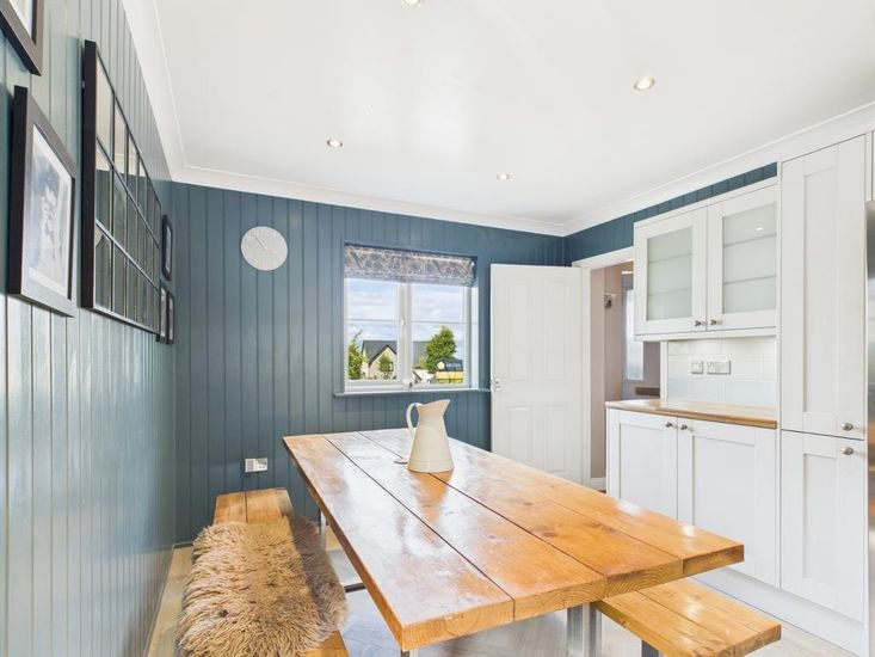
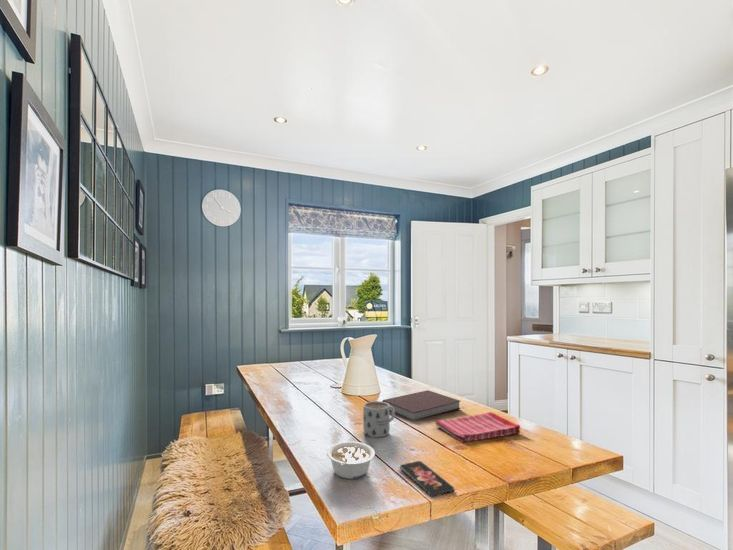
+ legume (351, 460)
+ smartphone (425, 477)
+ dish towel (477, 425)
+ notebook (421, 404)
+ mug (380, 417)
